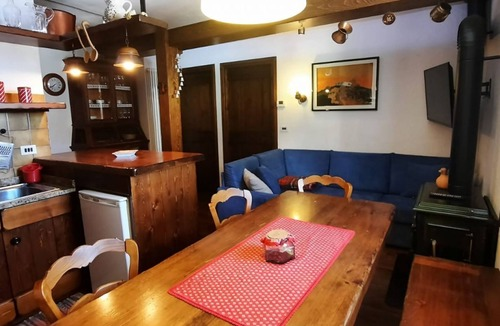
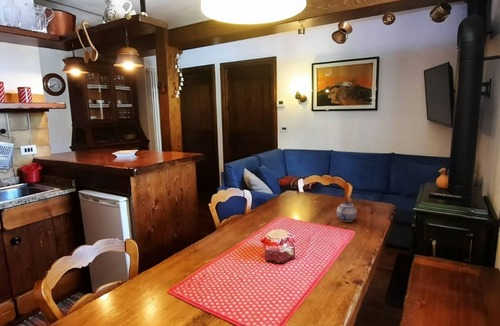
+ teapot (346, 210)
